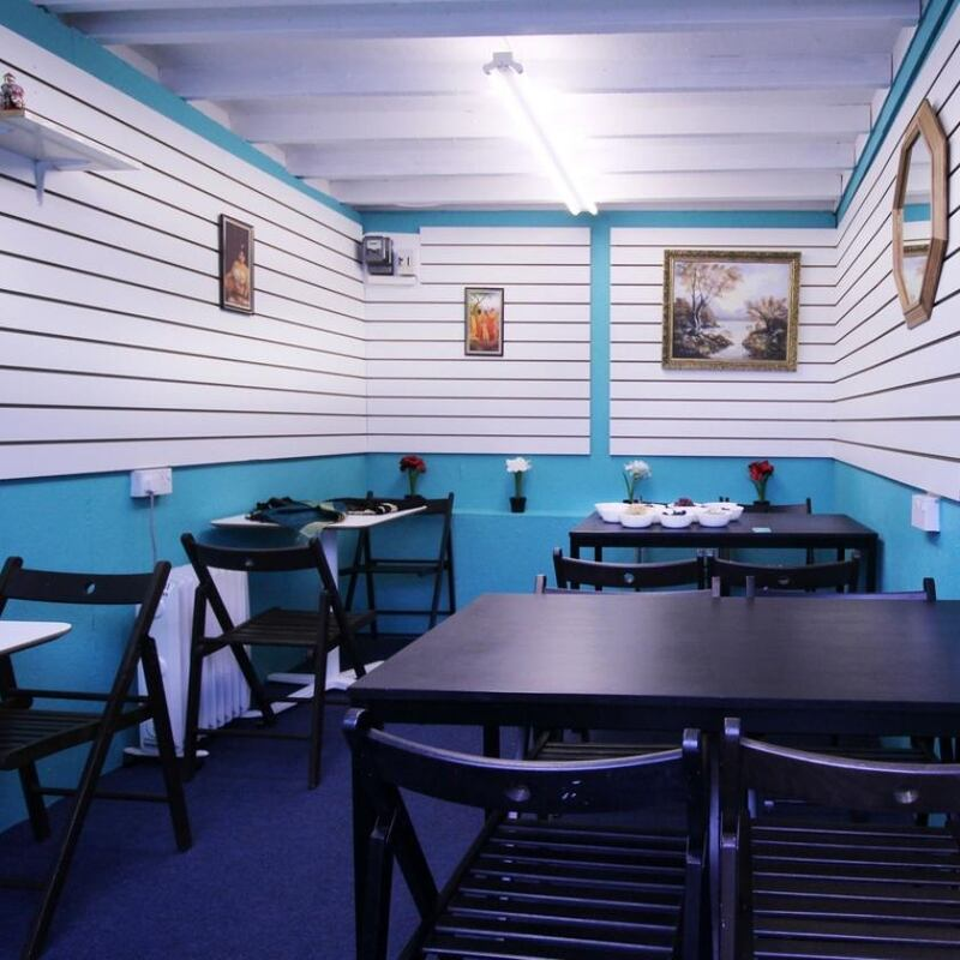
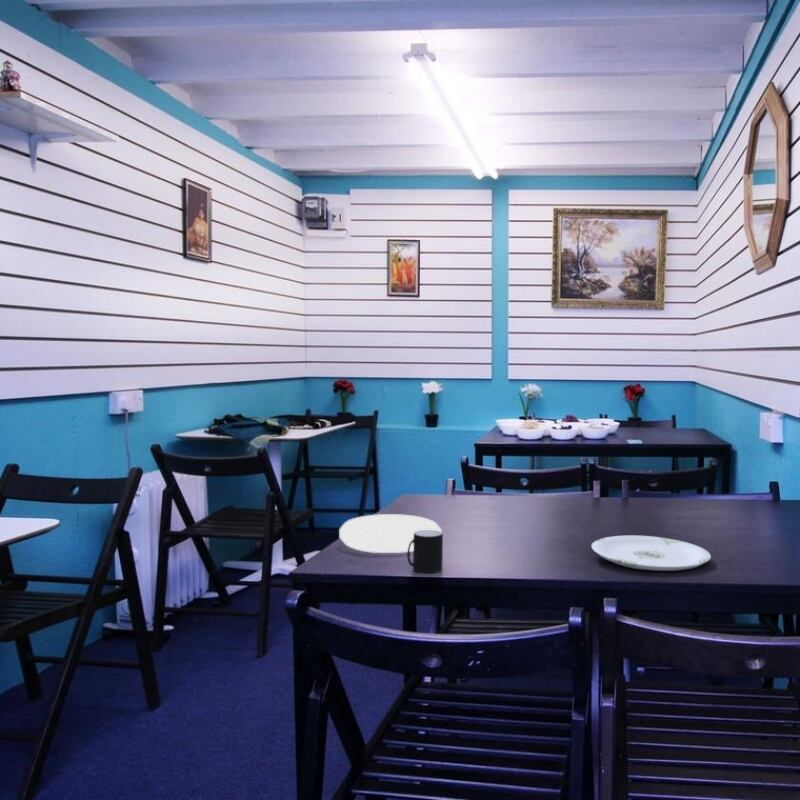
+ plate (649, 554)
+ cup (422, 552)
+ plate (390, 532)
